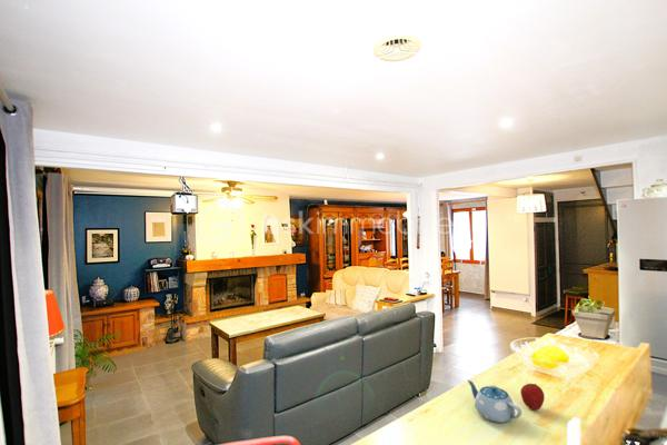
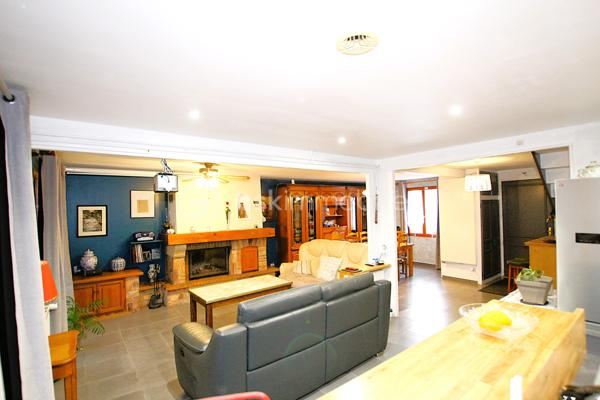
- chinaware (492, 399)
- fruit (532, 395)
